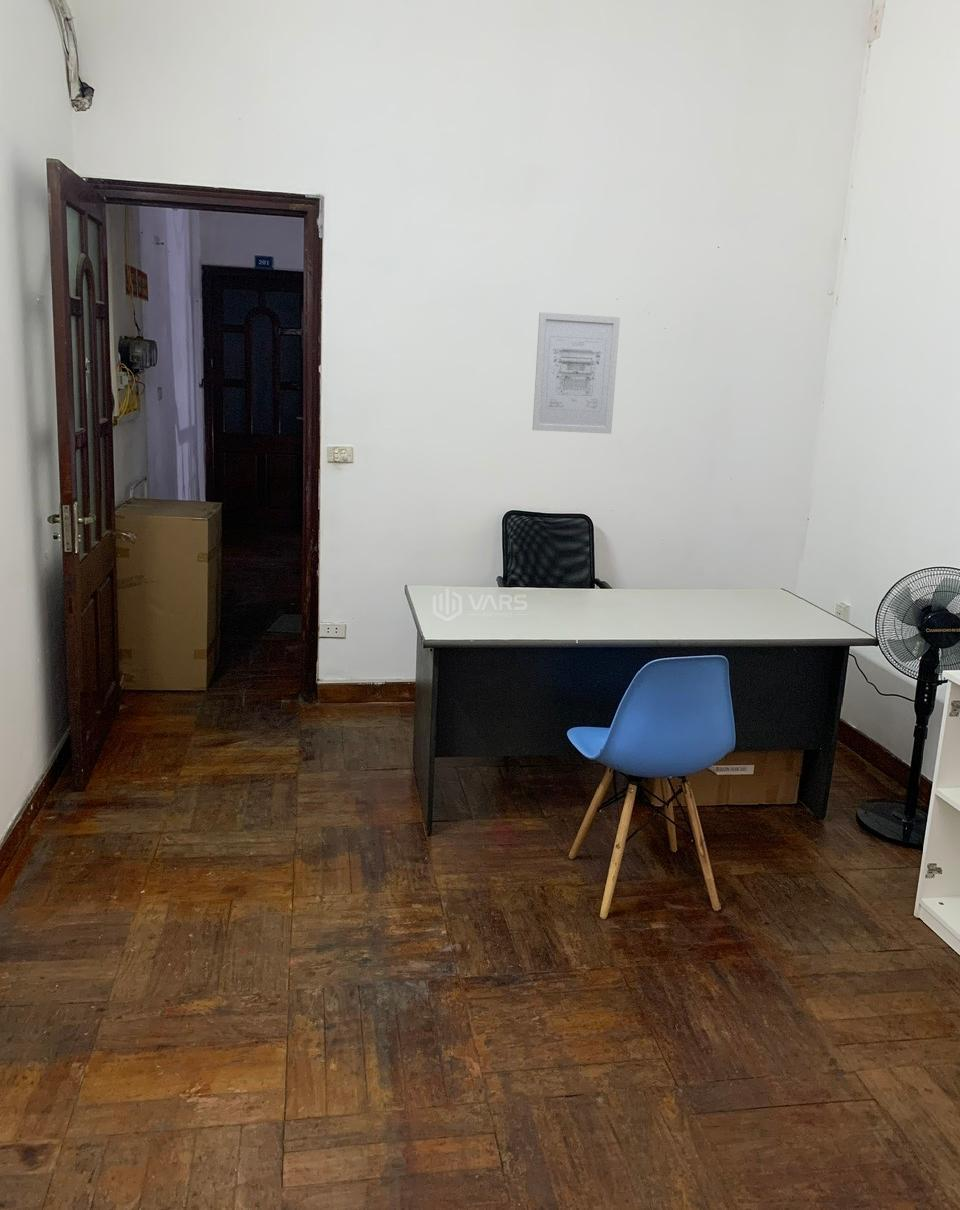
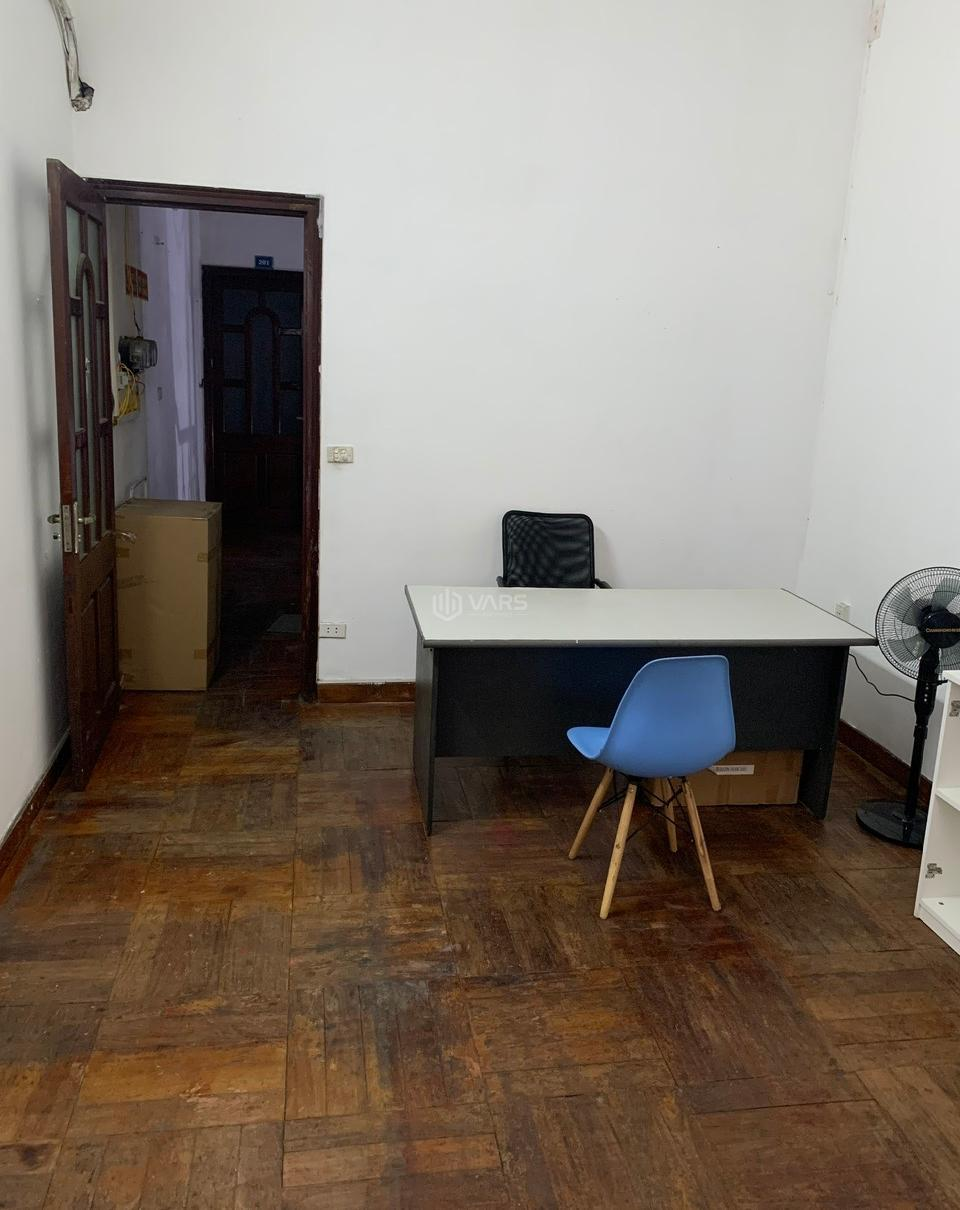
- wall art (575, 374)
